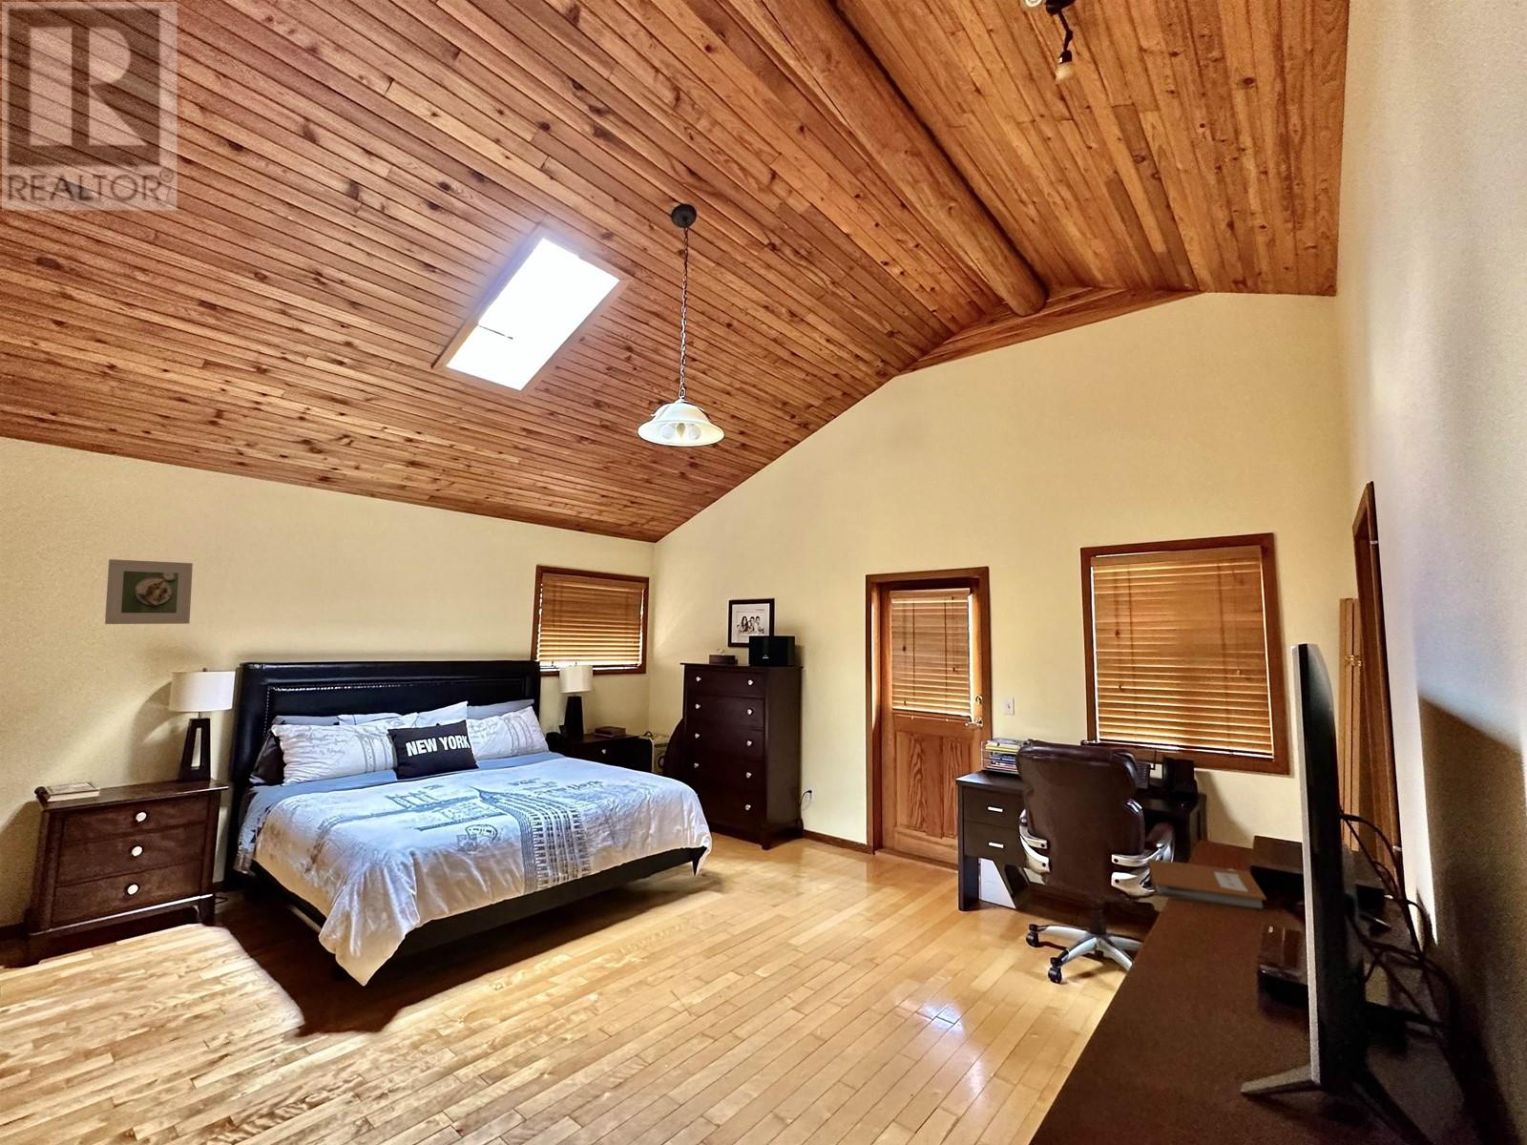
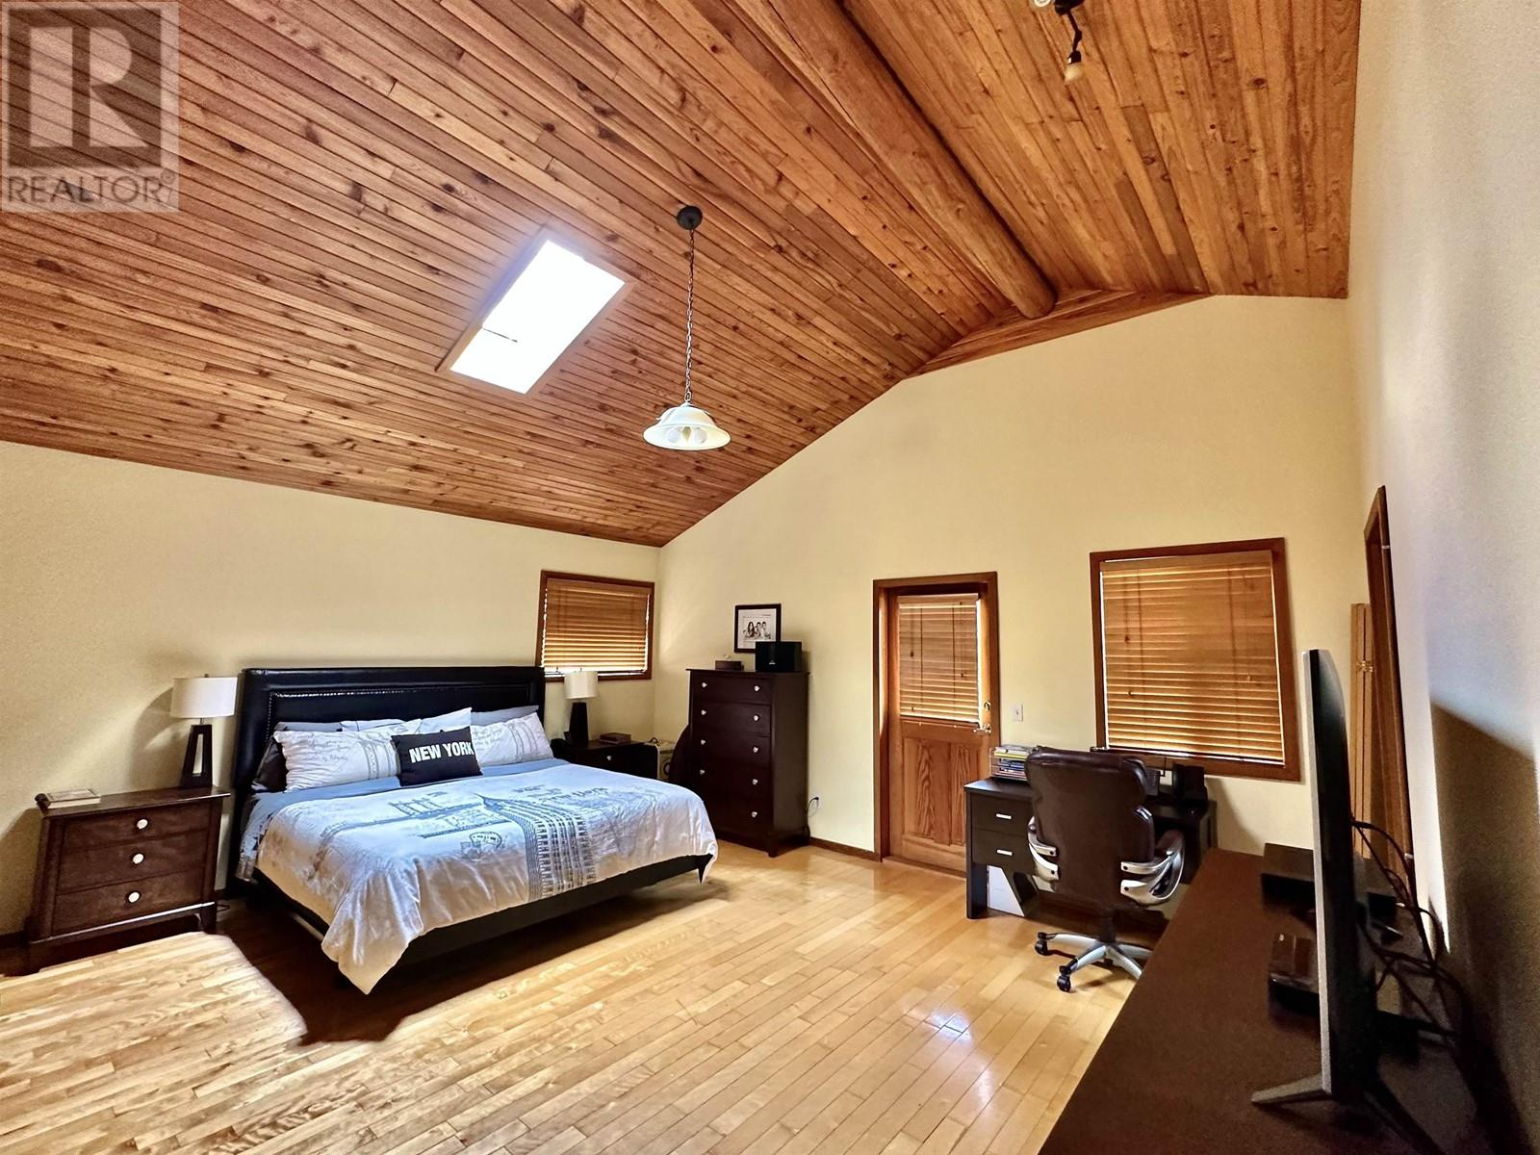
- notebook (1206, 883)
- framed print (150, 593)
